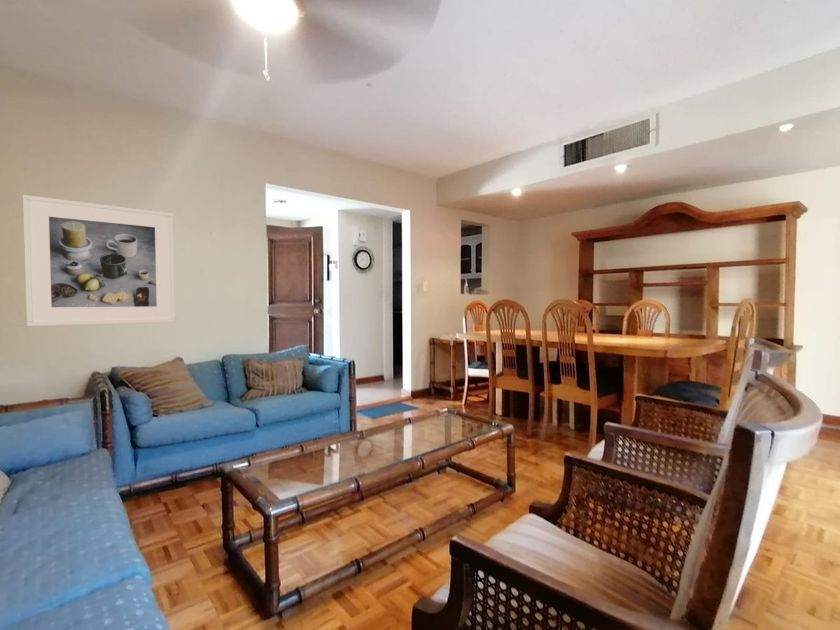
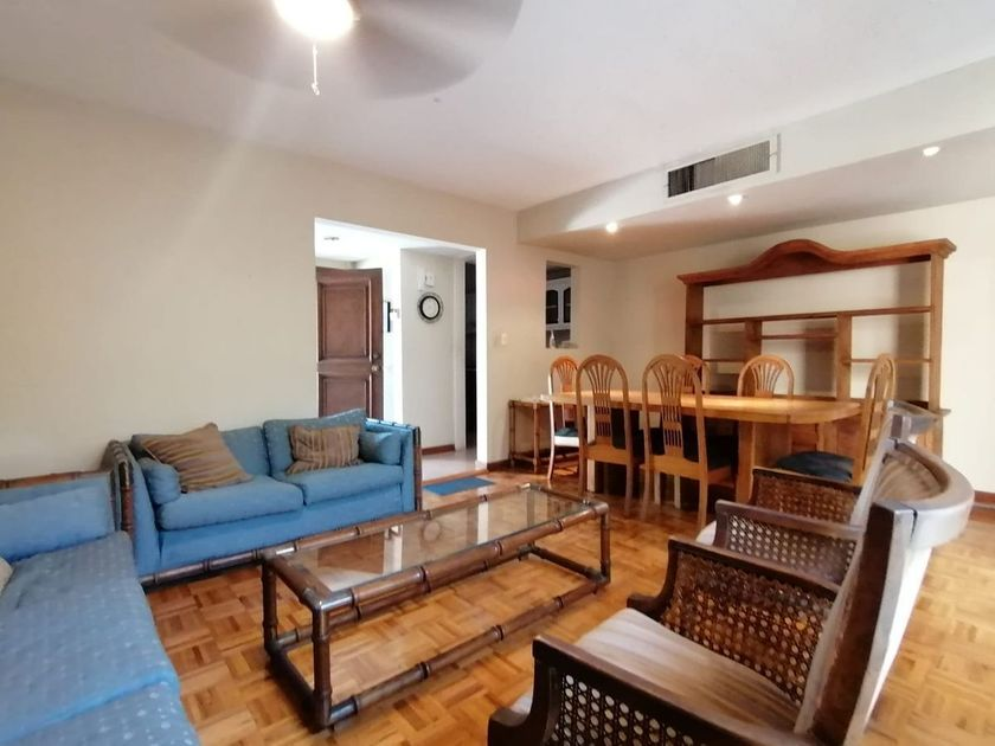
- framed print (106, 264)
